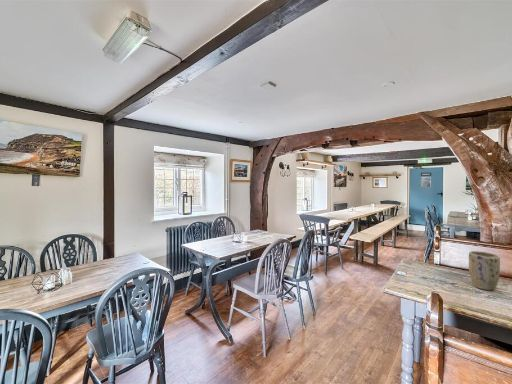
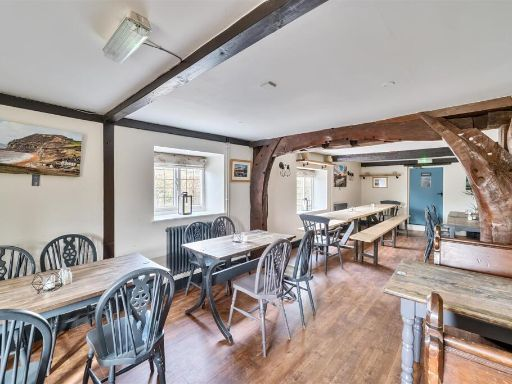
- plant pot (483, 270)
